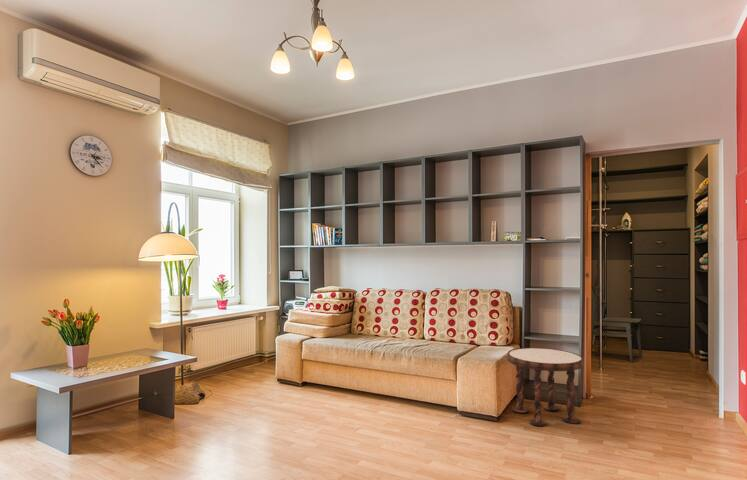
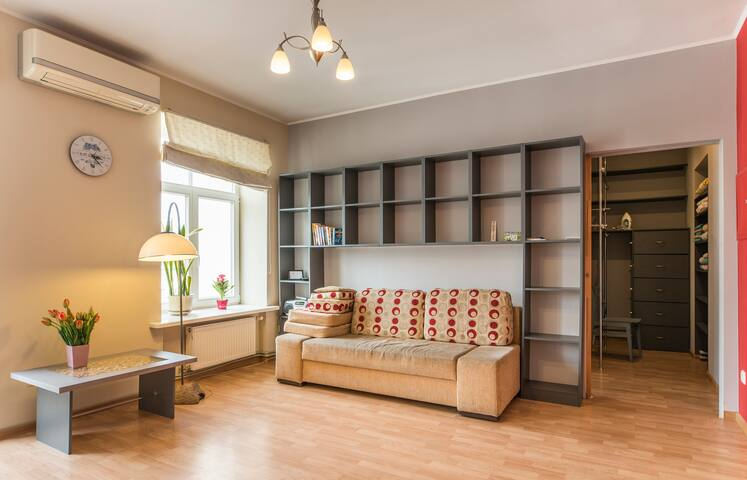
- side table (548, 385)
